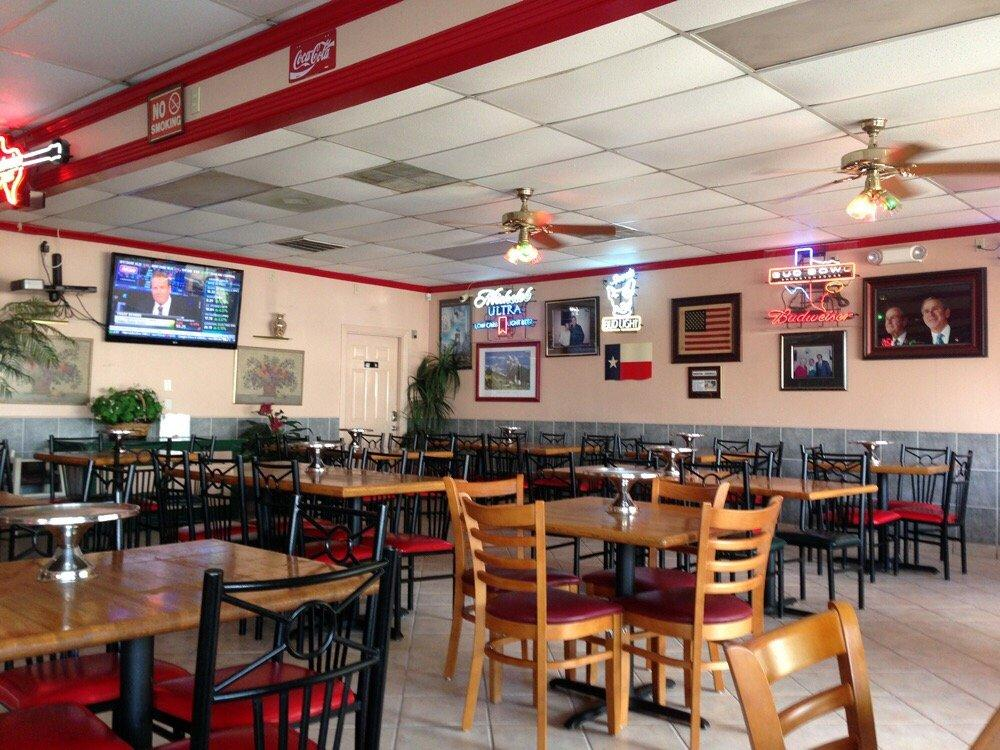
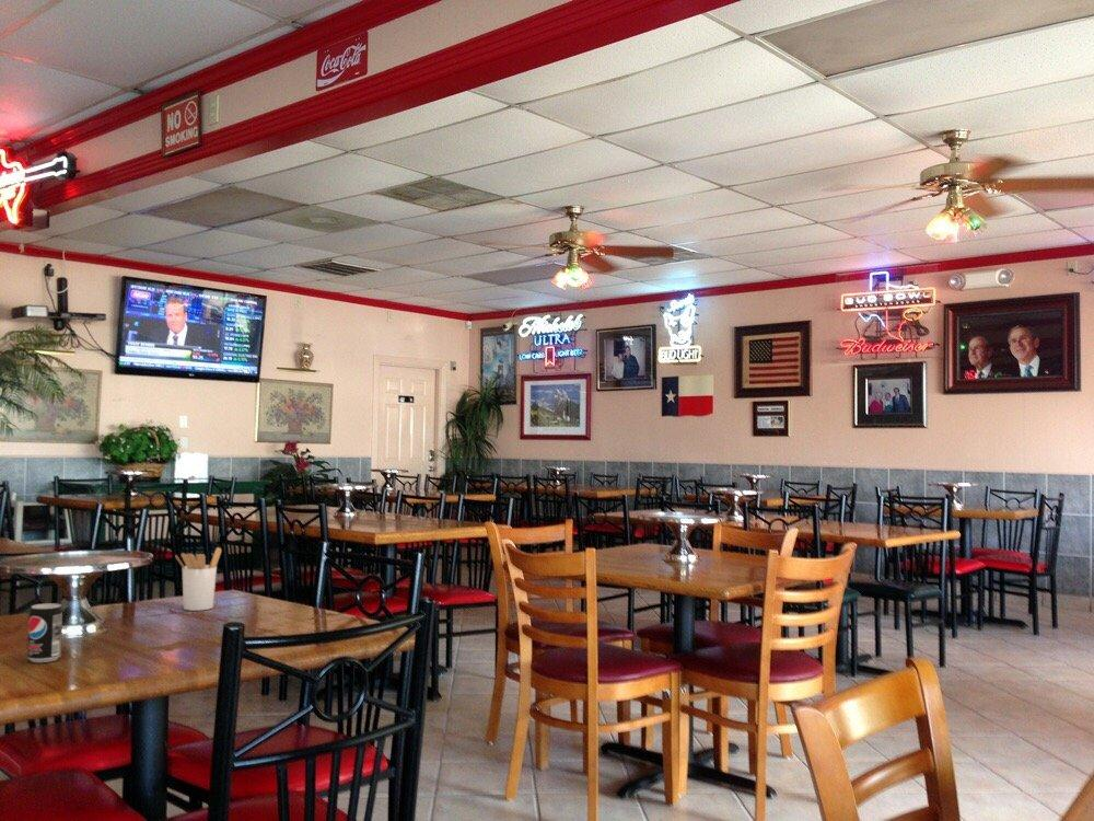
+ beverage can (45, 633)
+ utensil holder (197, 578)
